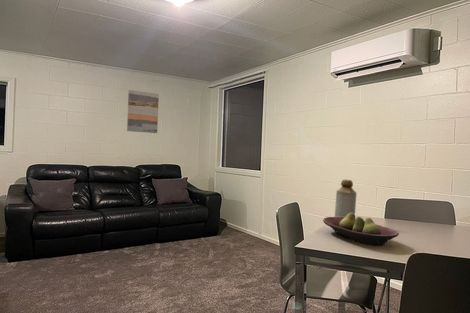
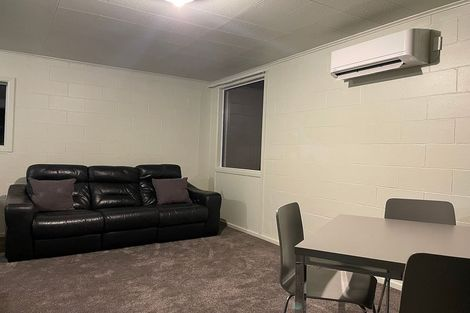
- wall art (143, 112)
- bottle (345, 201)
- fruit bowl (358, 226)
